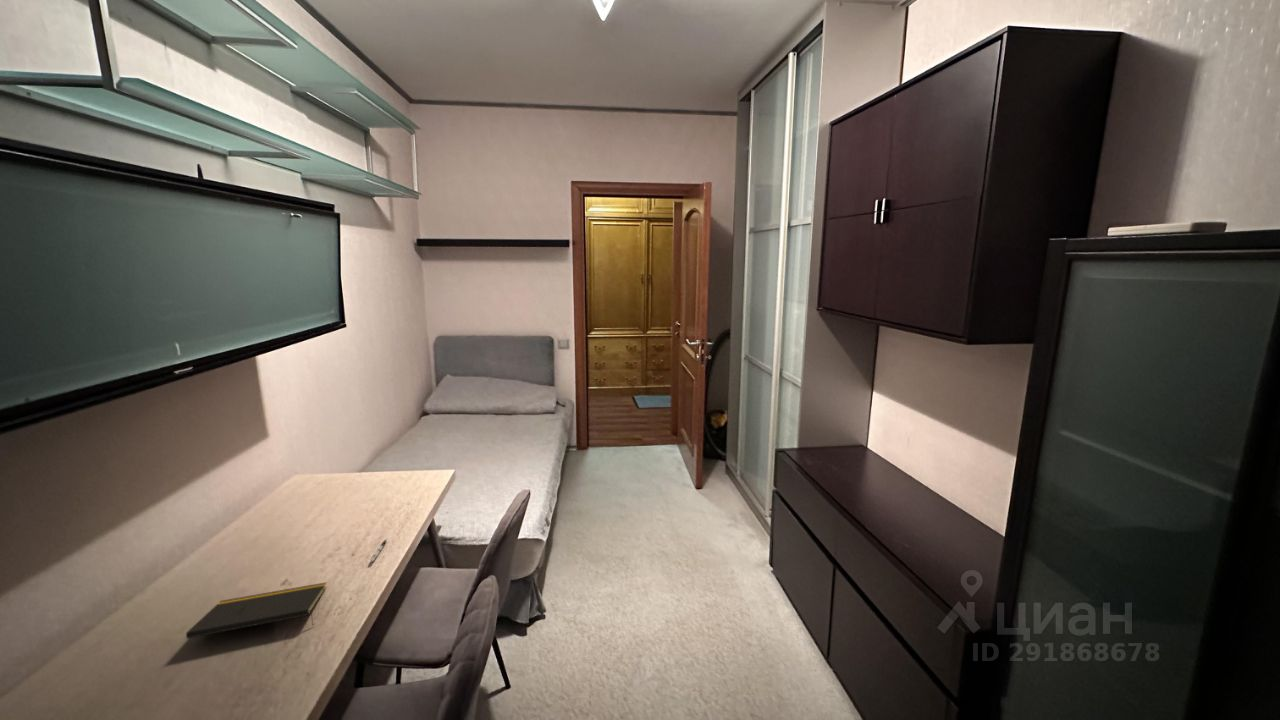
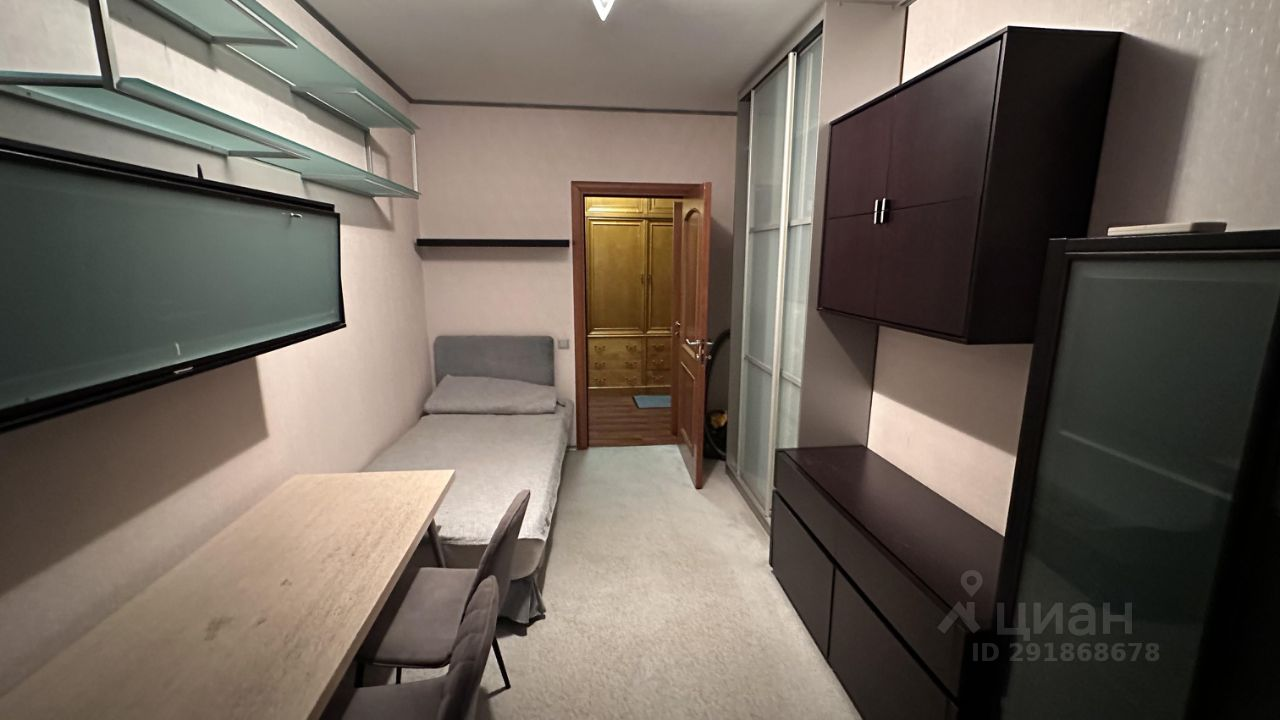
- pen (379, 549)
- notepad (263, 607)
